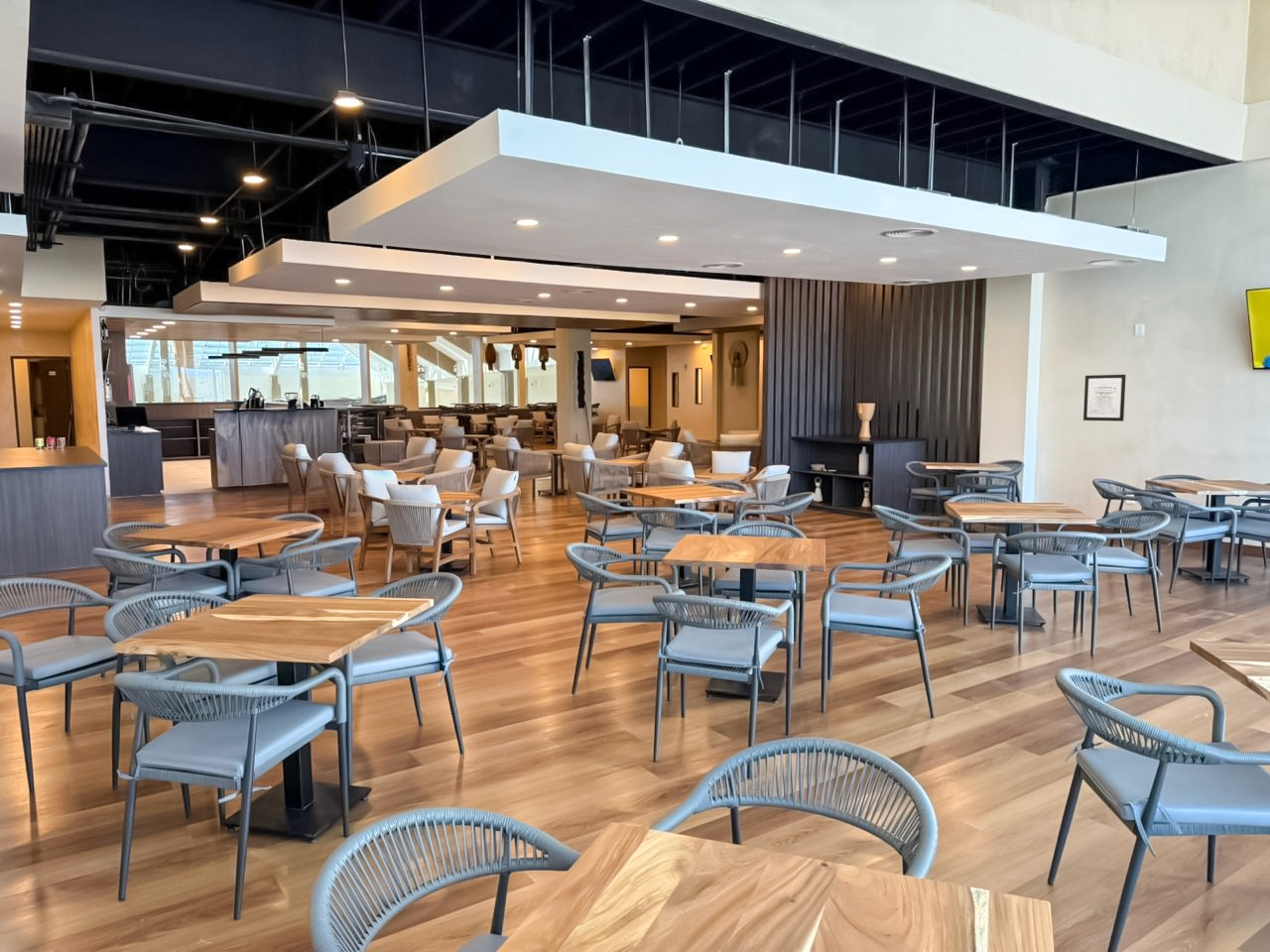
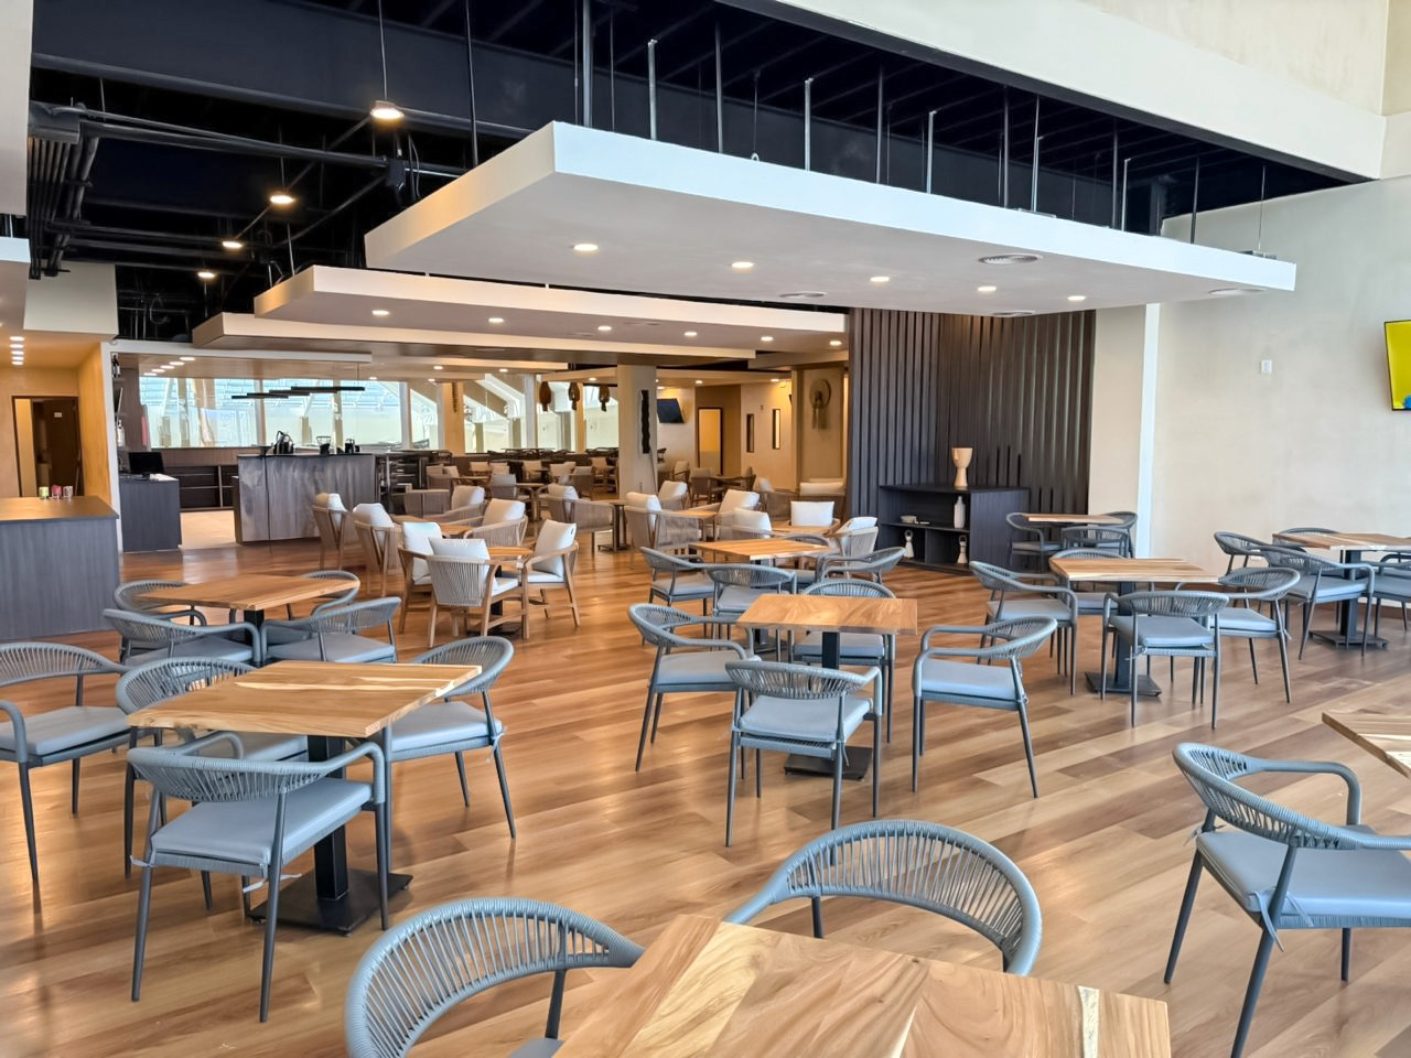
- wall art (1103, 398)
